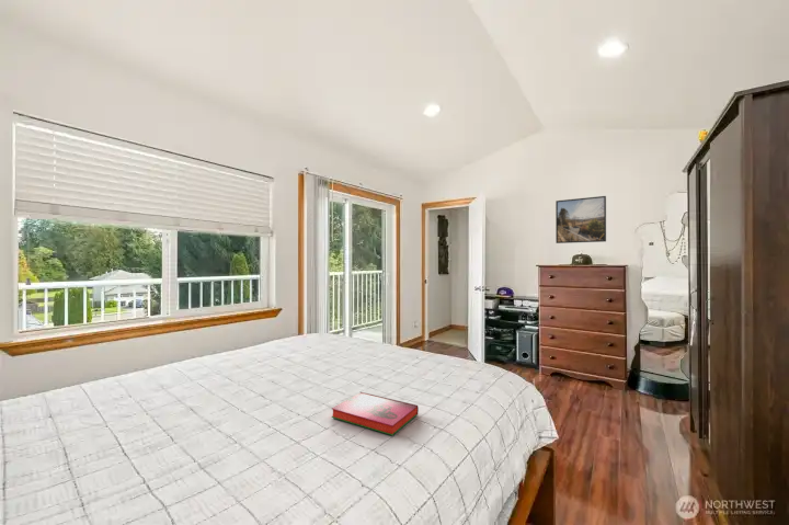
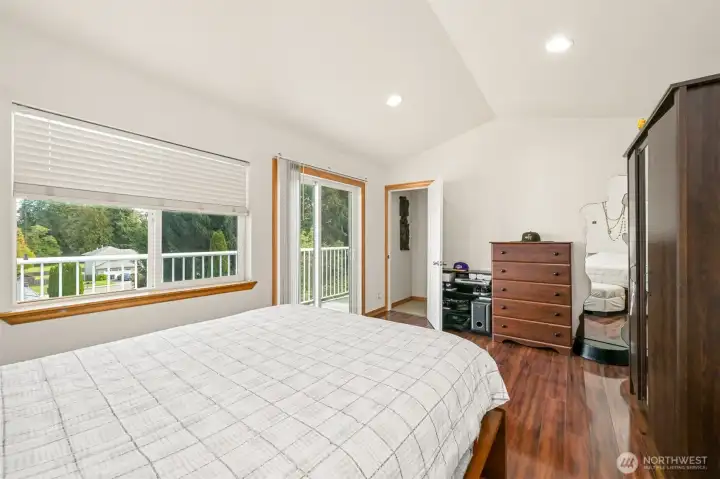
- hardback book (375, 411)
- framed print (580, 220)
